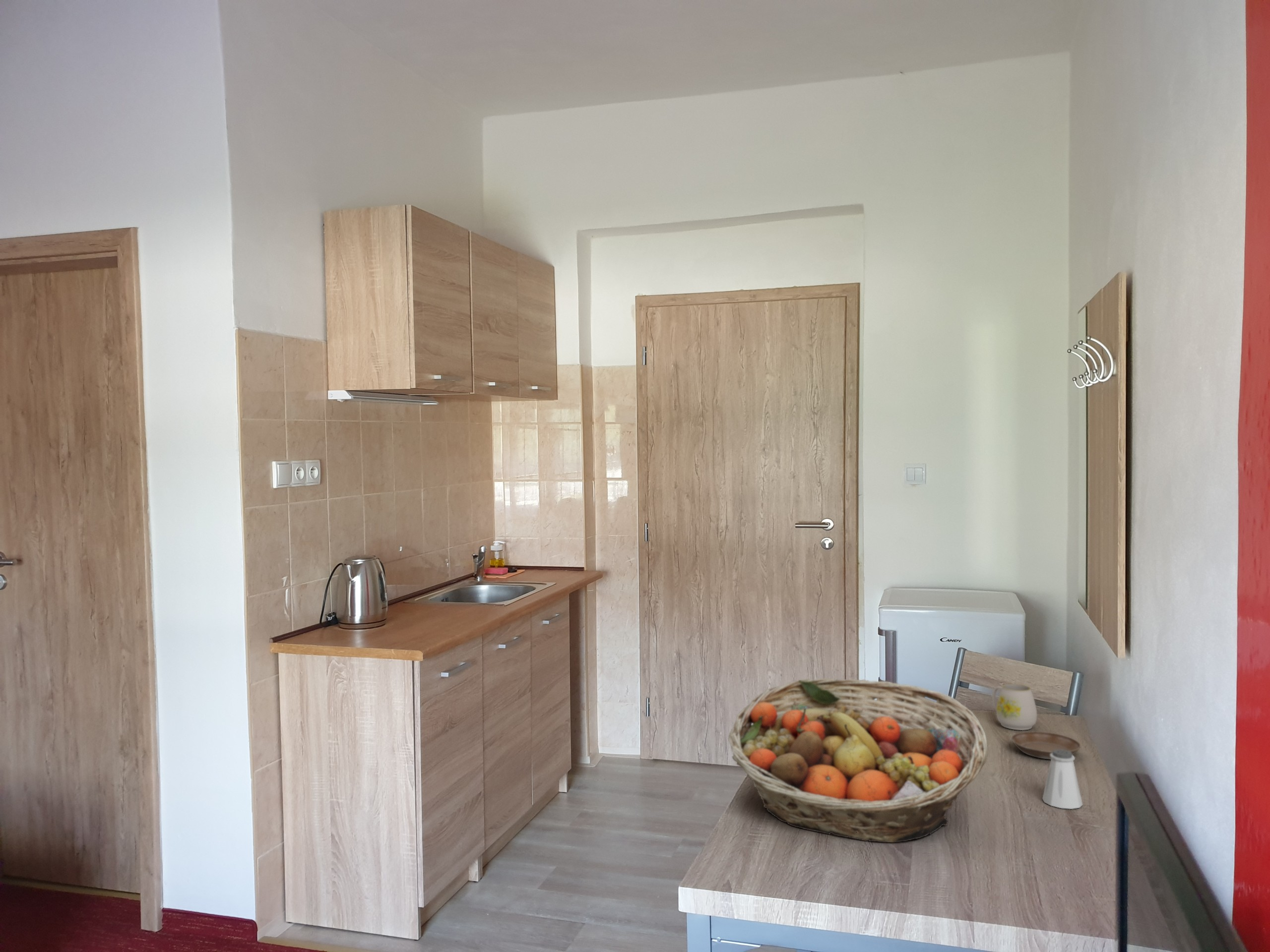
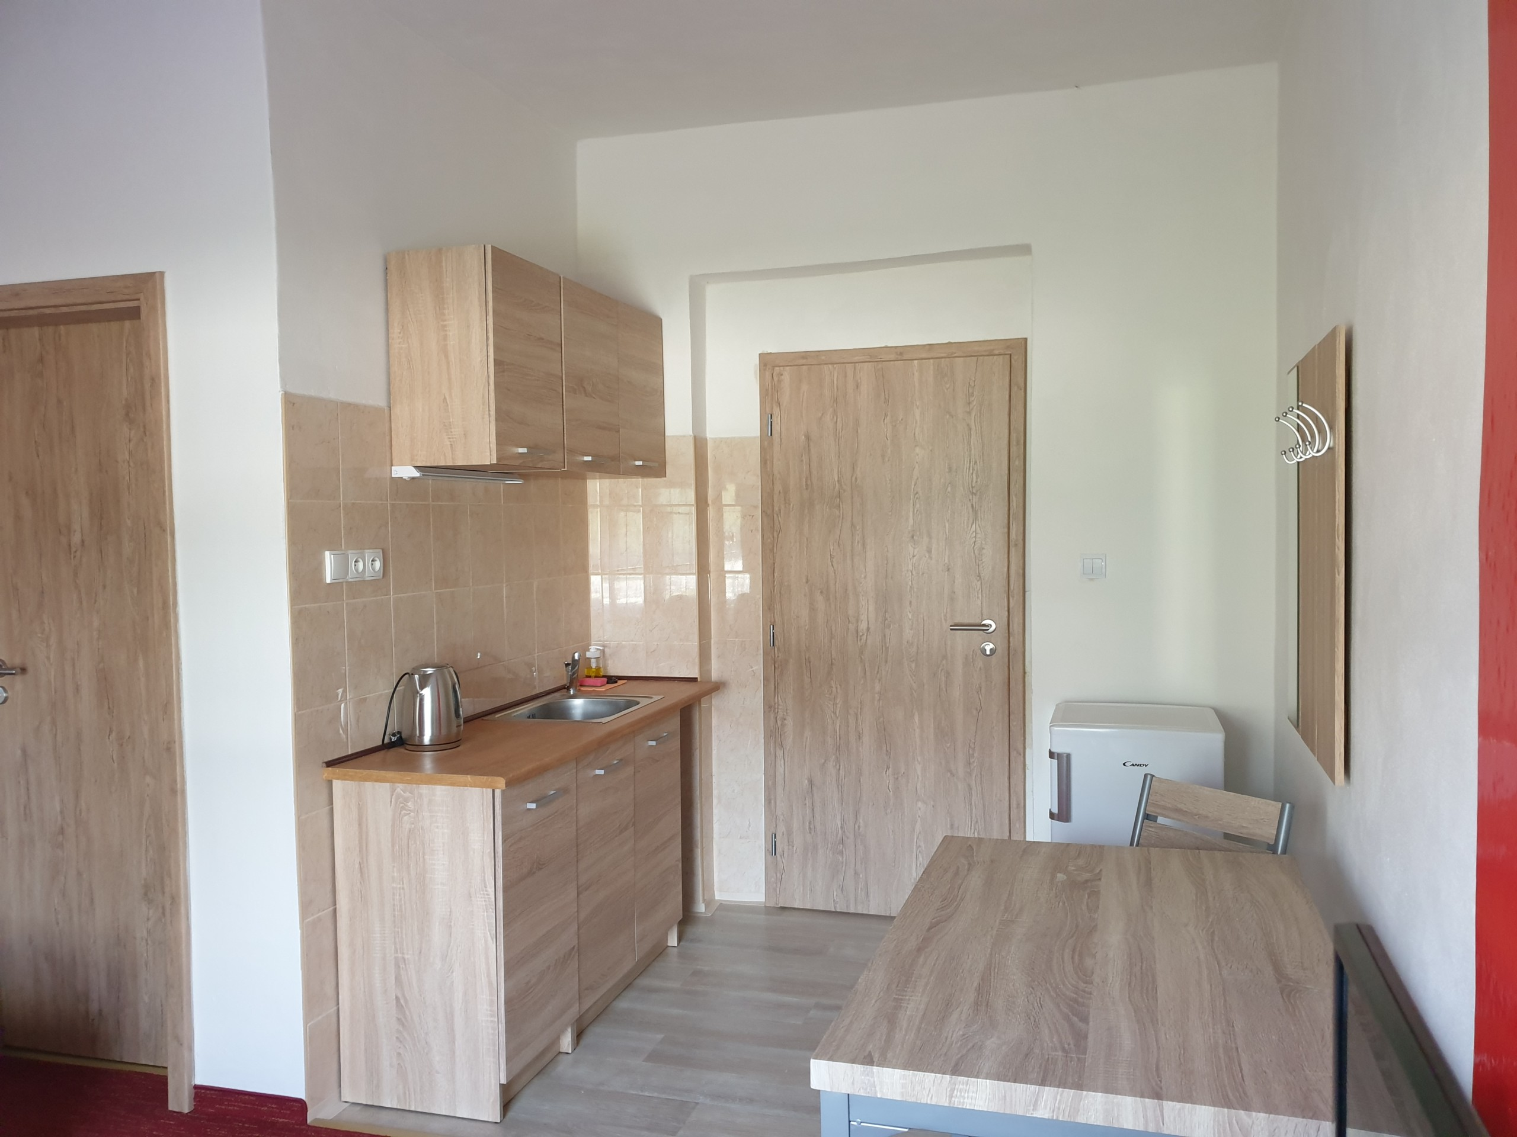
- saucer (1045, 746)
- fruit basket (853, 754)
- saltshaker (1062, 777)
- mug (1012, 705)
